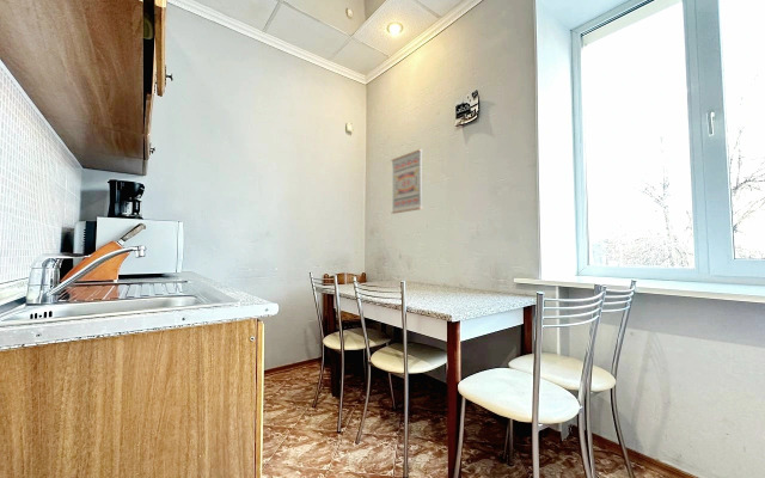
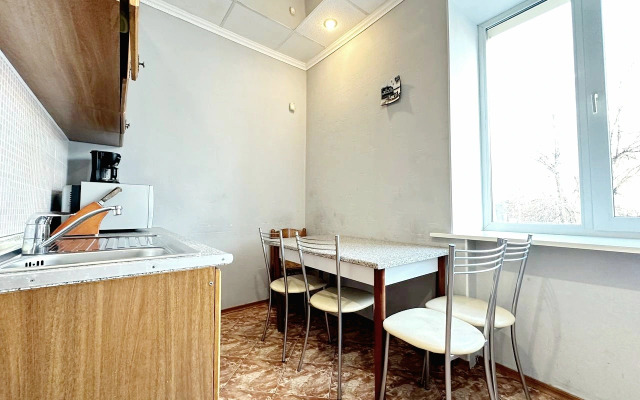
- wall art (405, 183)
